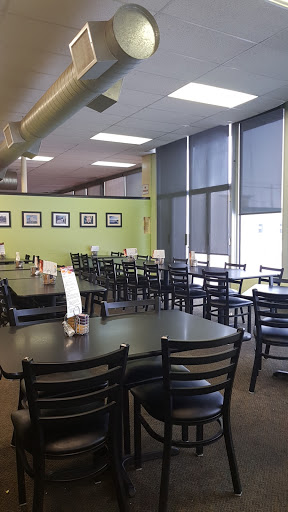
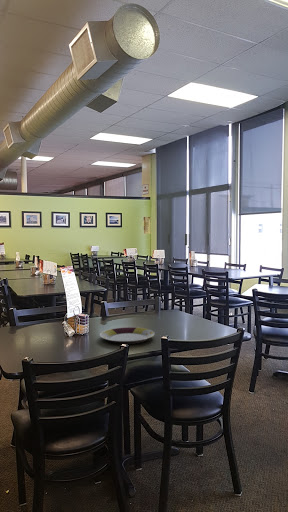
+ plate (127, 335)
